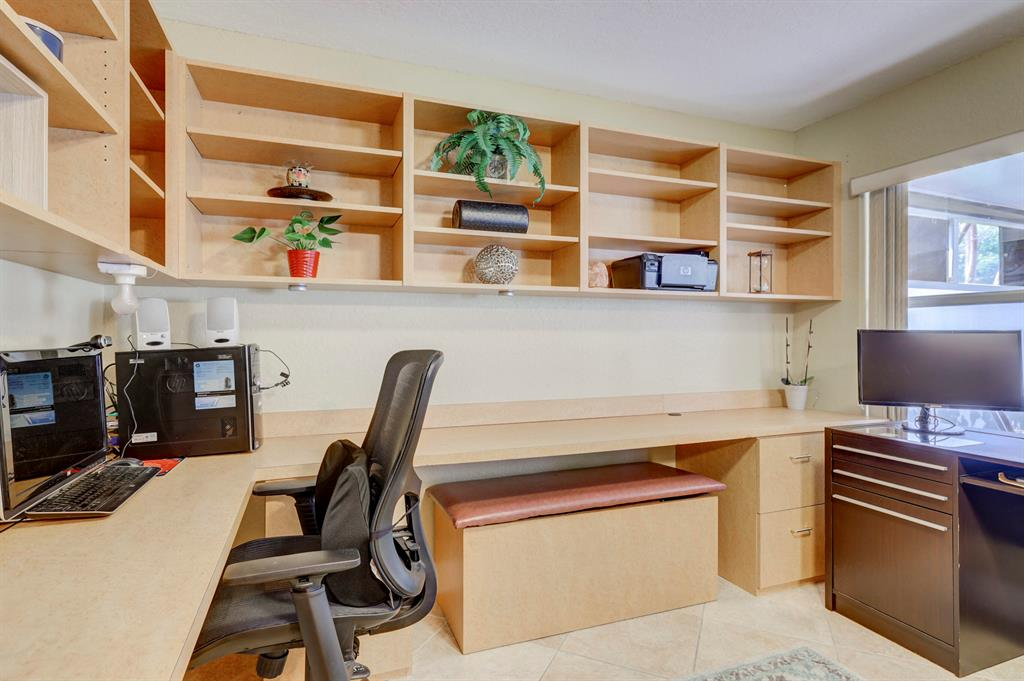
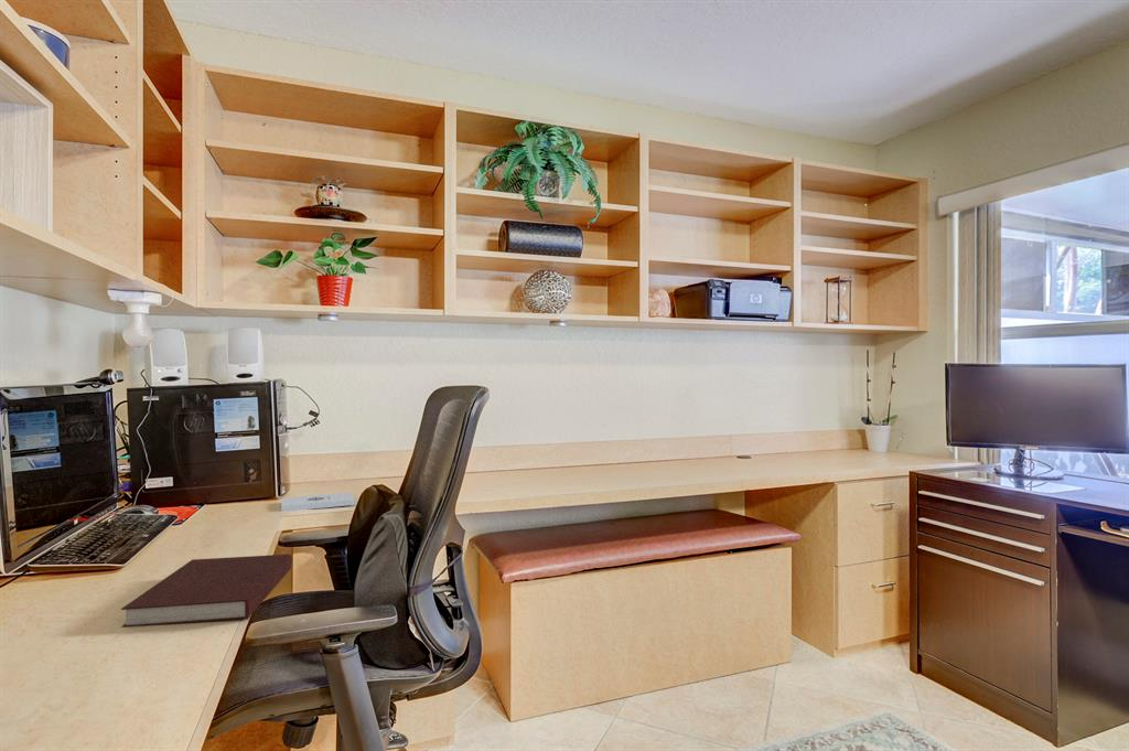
+ notepad (318, 501)
+ notebook (217, 586)
